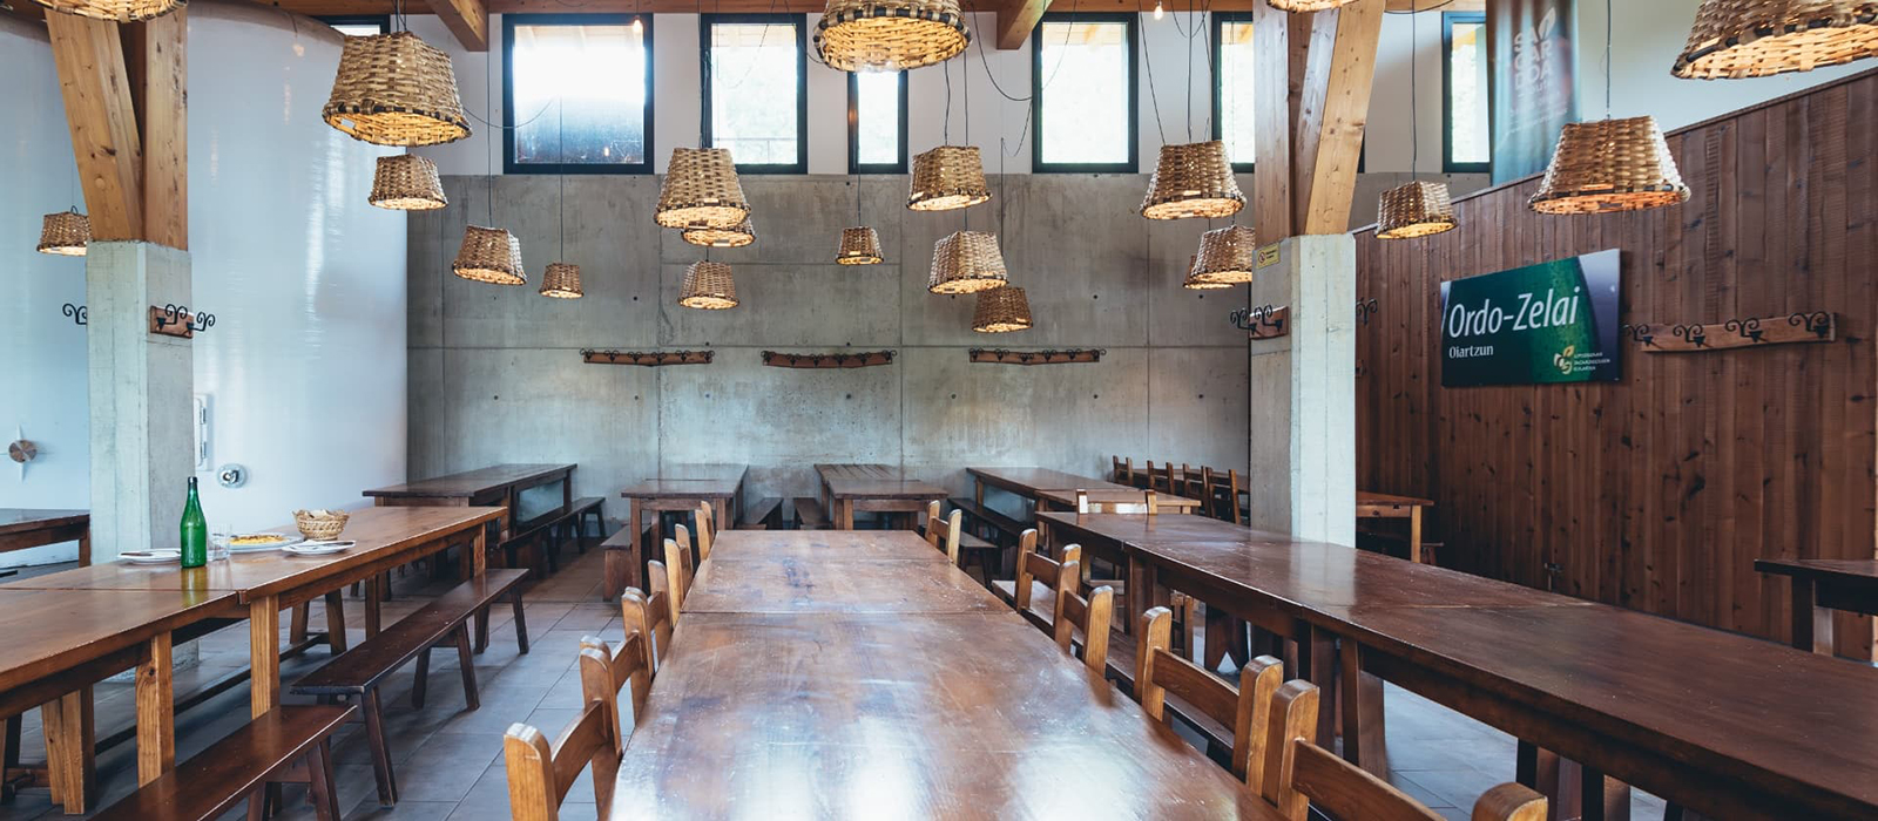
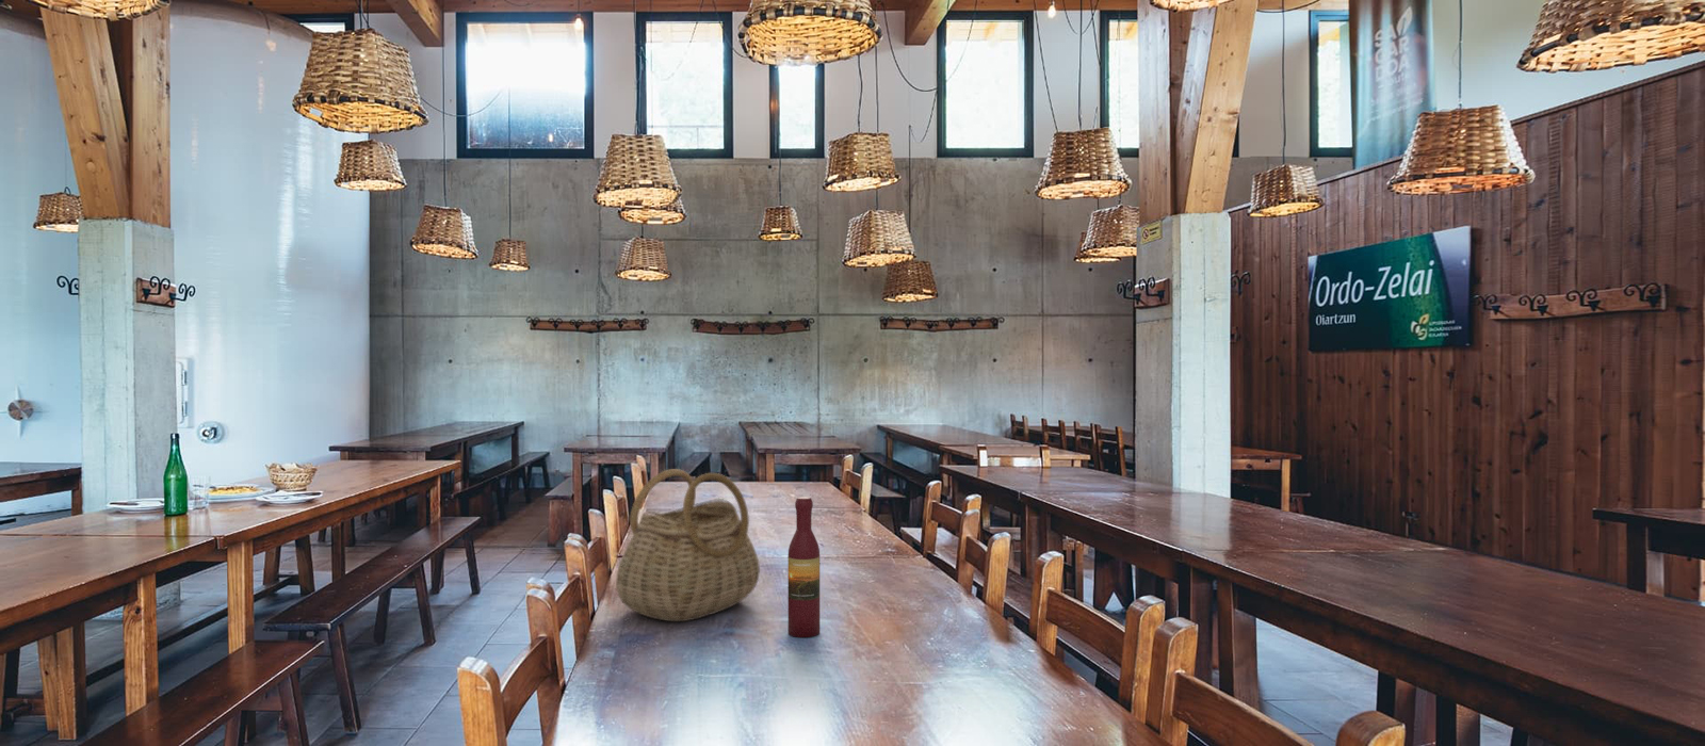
+ wine bottle (804, 564)
+ basket (689, 538)
